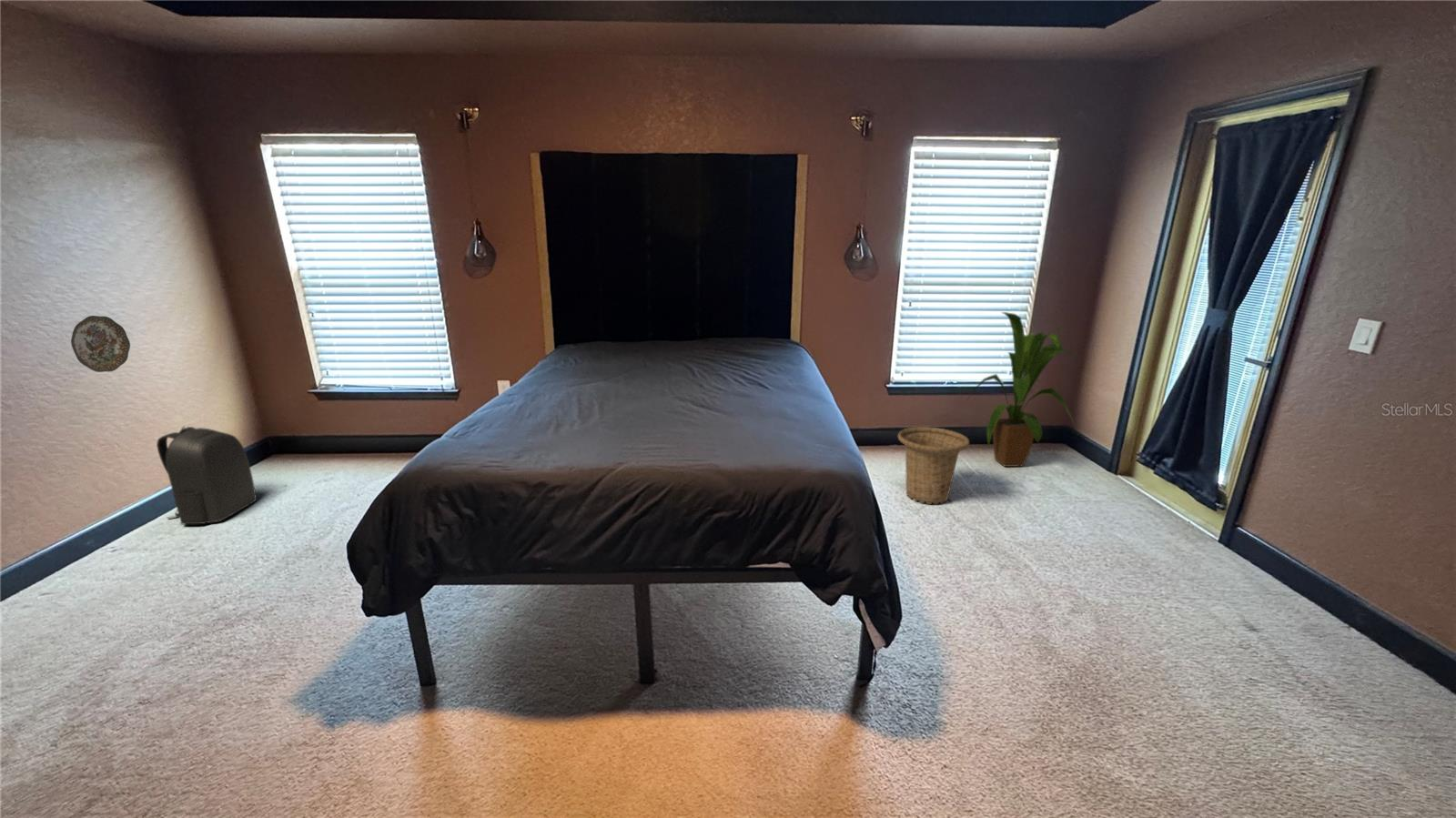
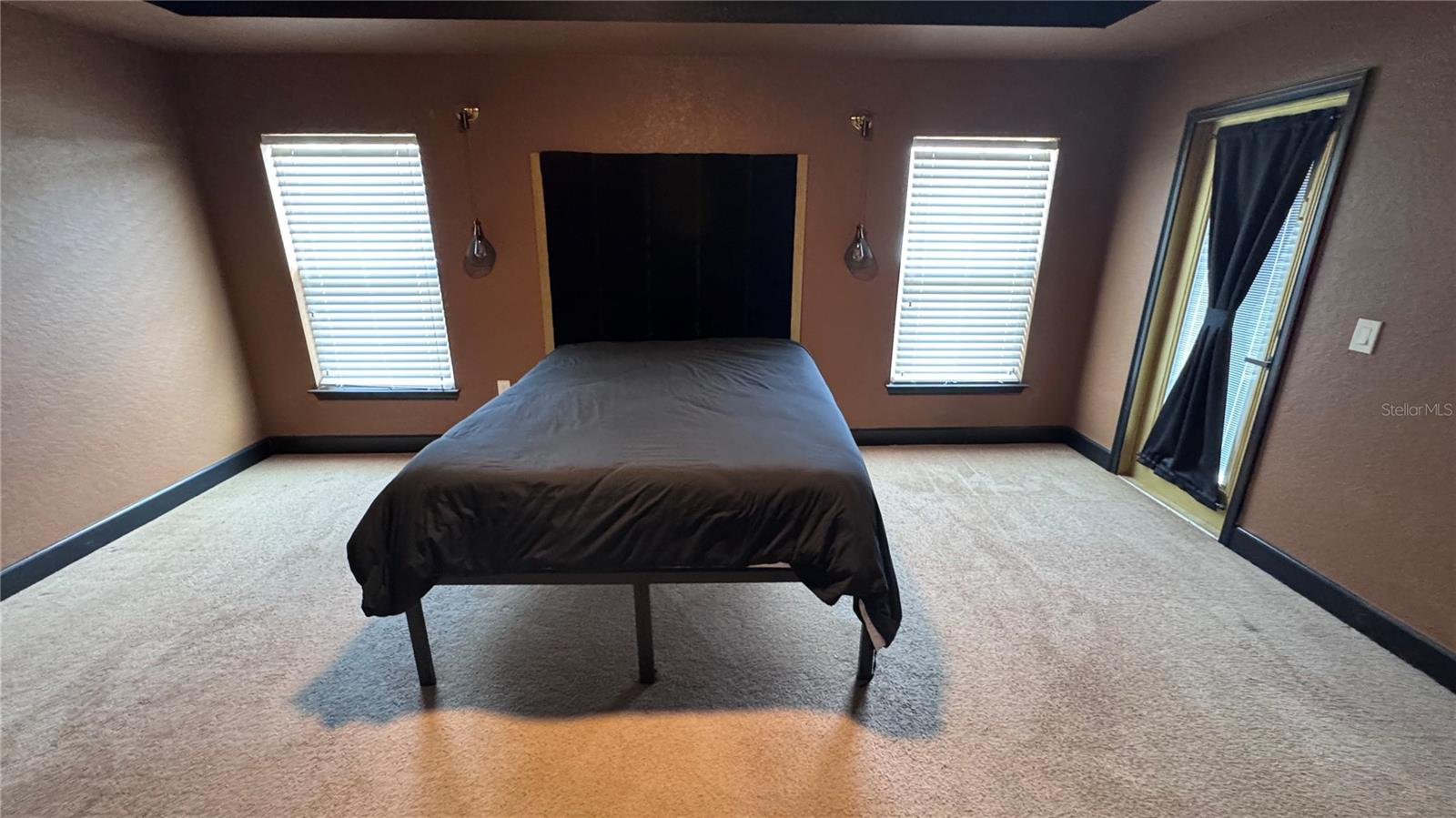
- decorative plate (99, 344)
- house plant (1030, 389)
- basket (929, 467)
- backpack (200, 470)
